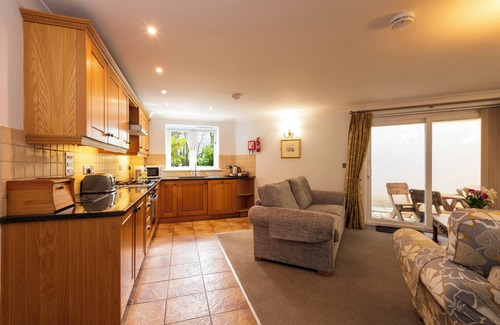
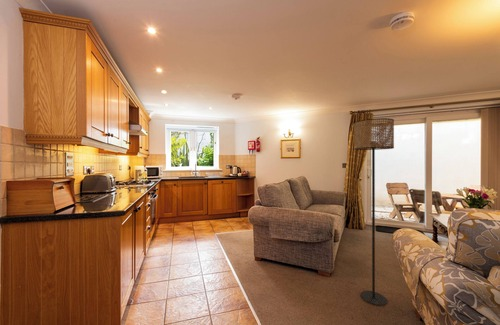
+ floor lamp (373, 209)
